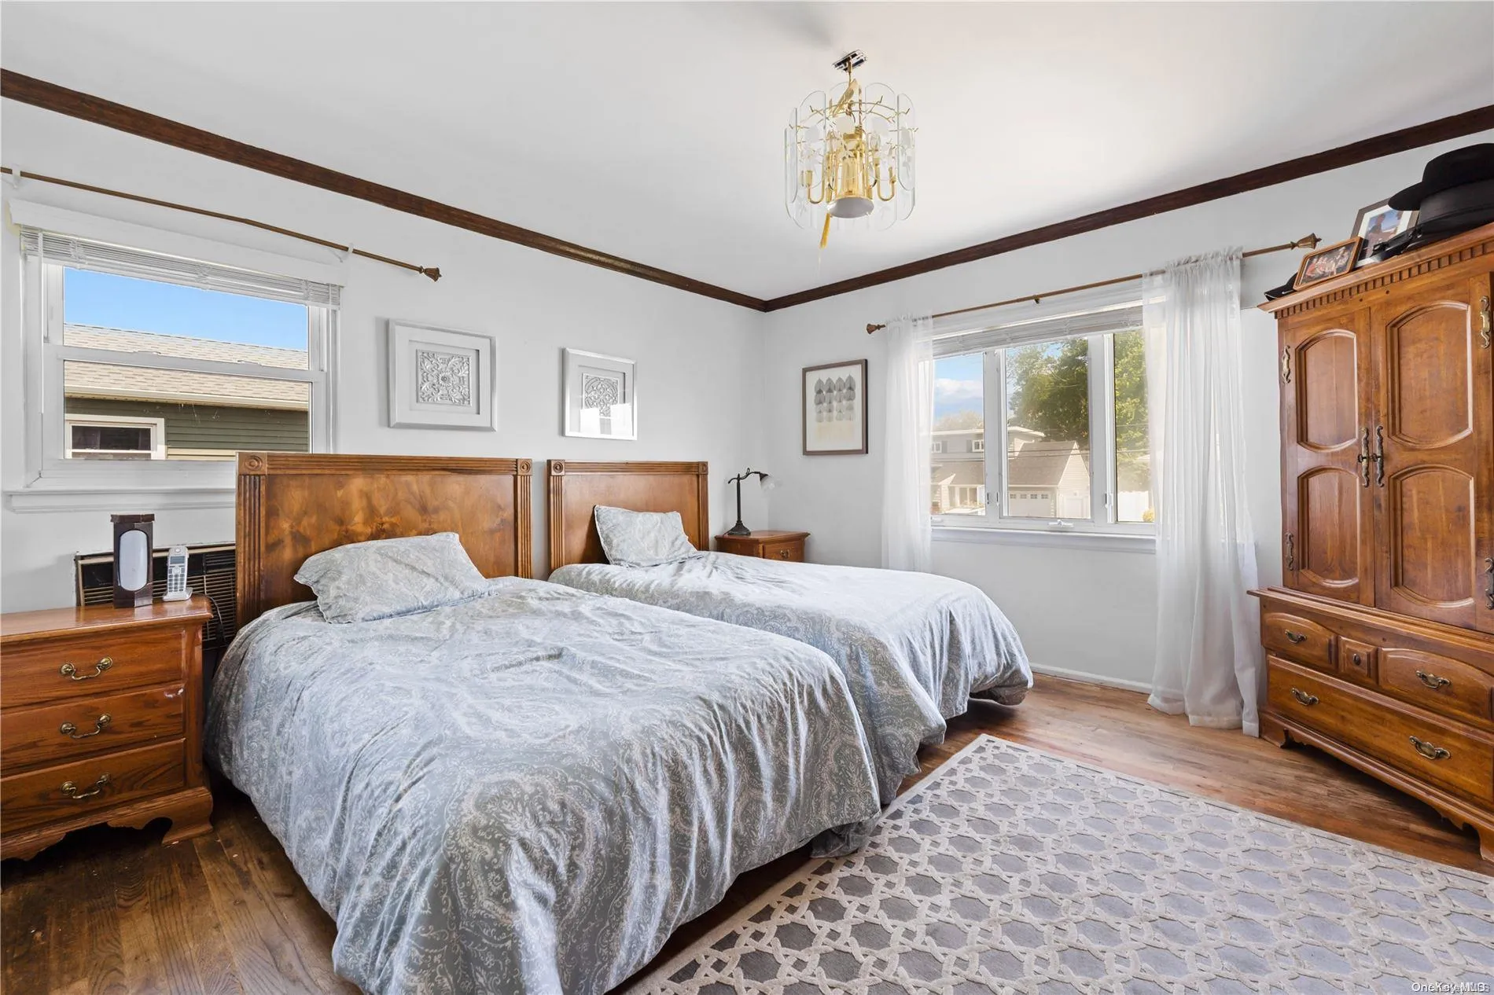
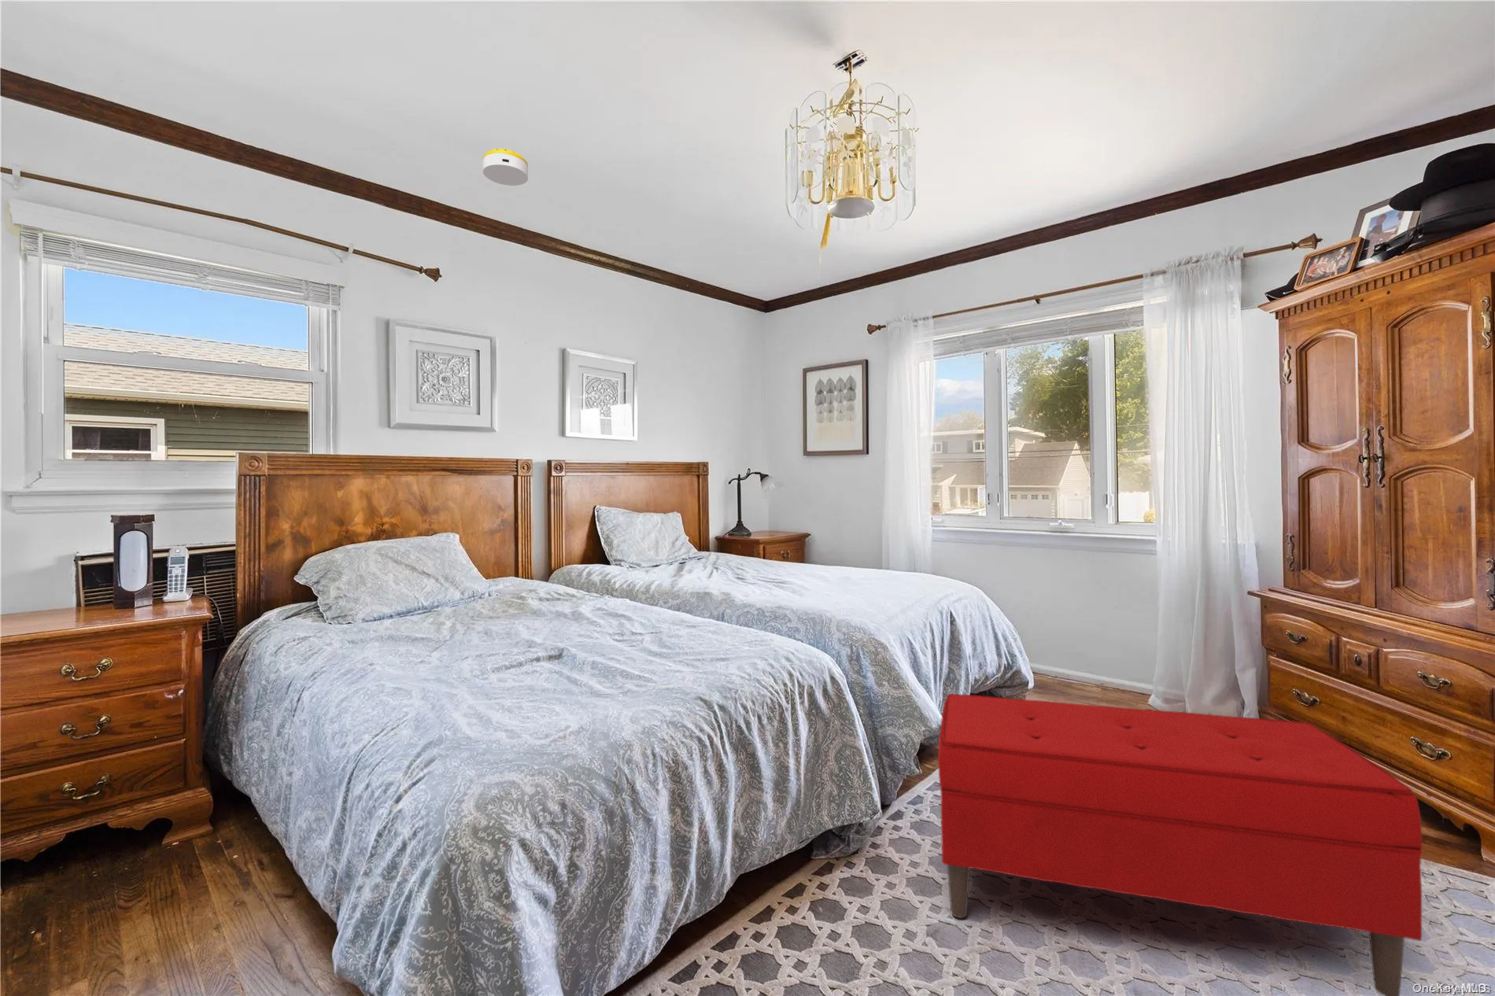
+ smoke detector (505, 166)
+ bench (1134, 817)
